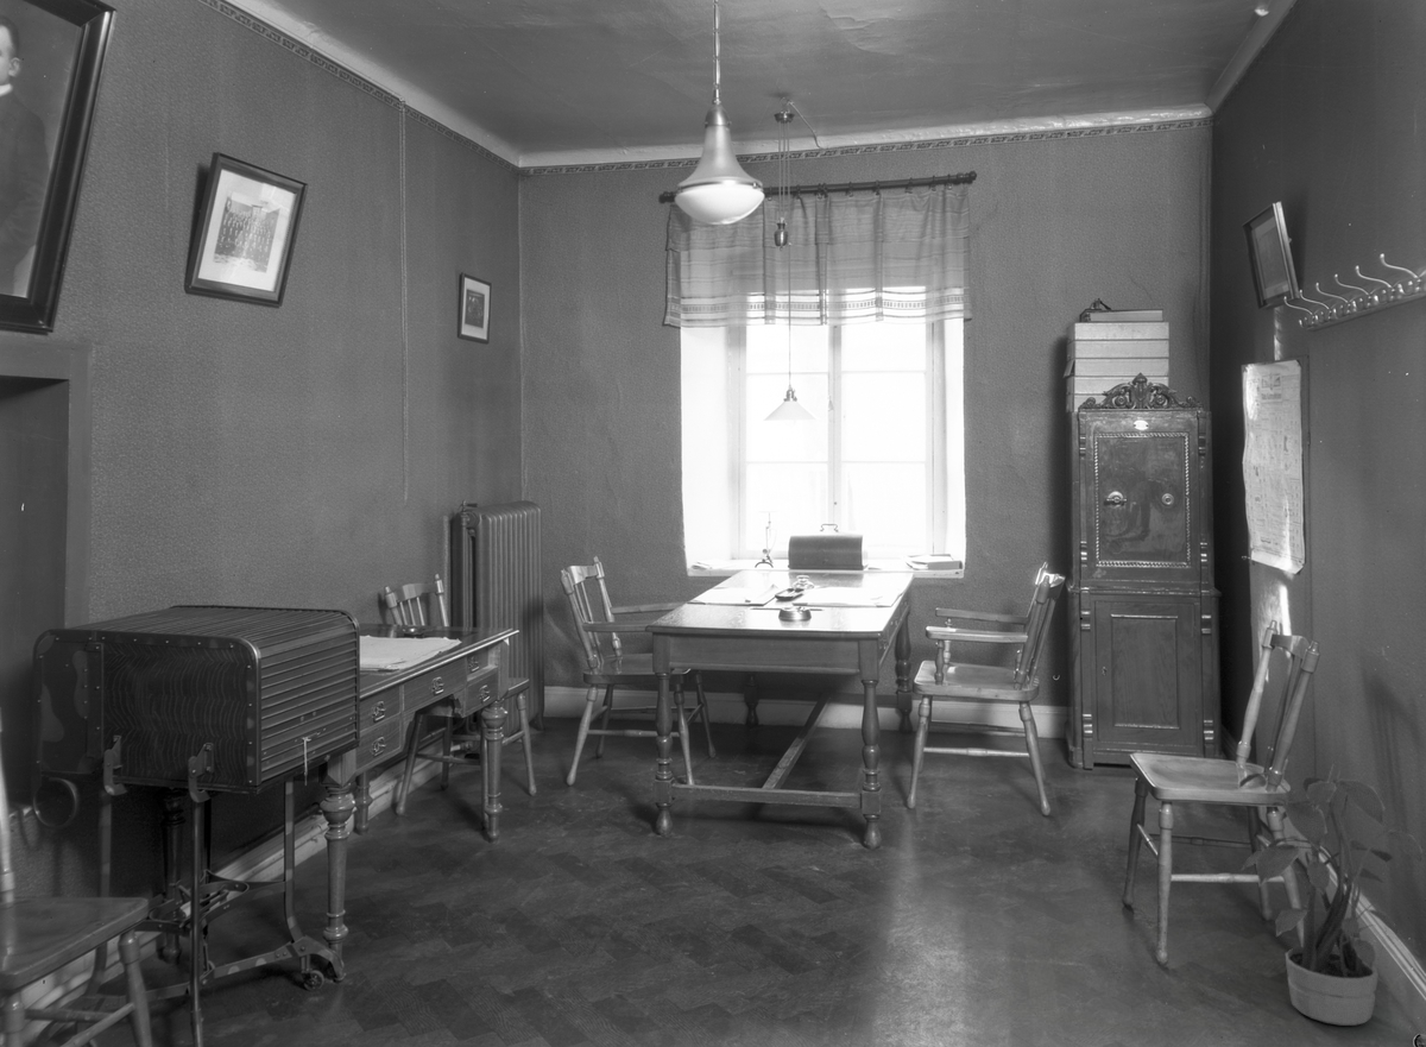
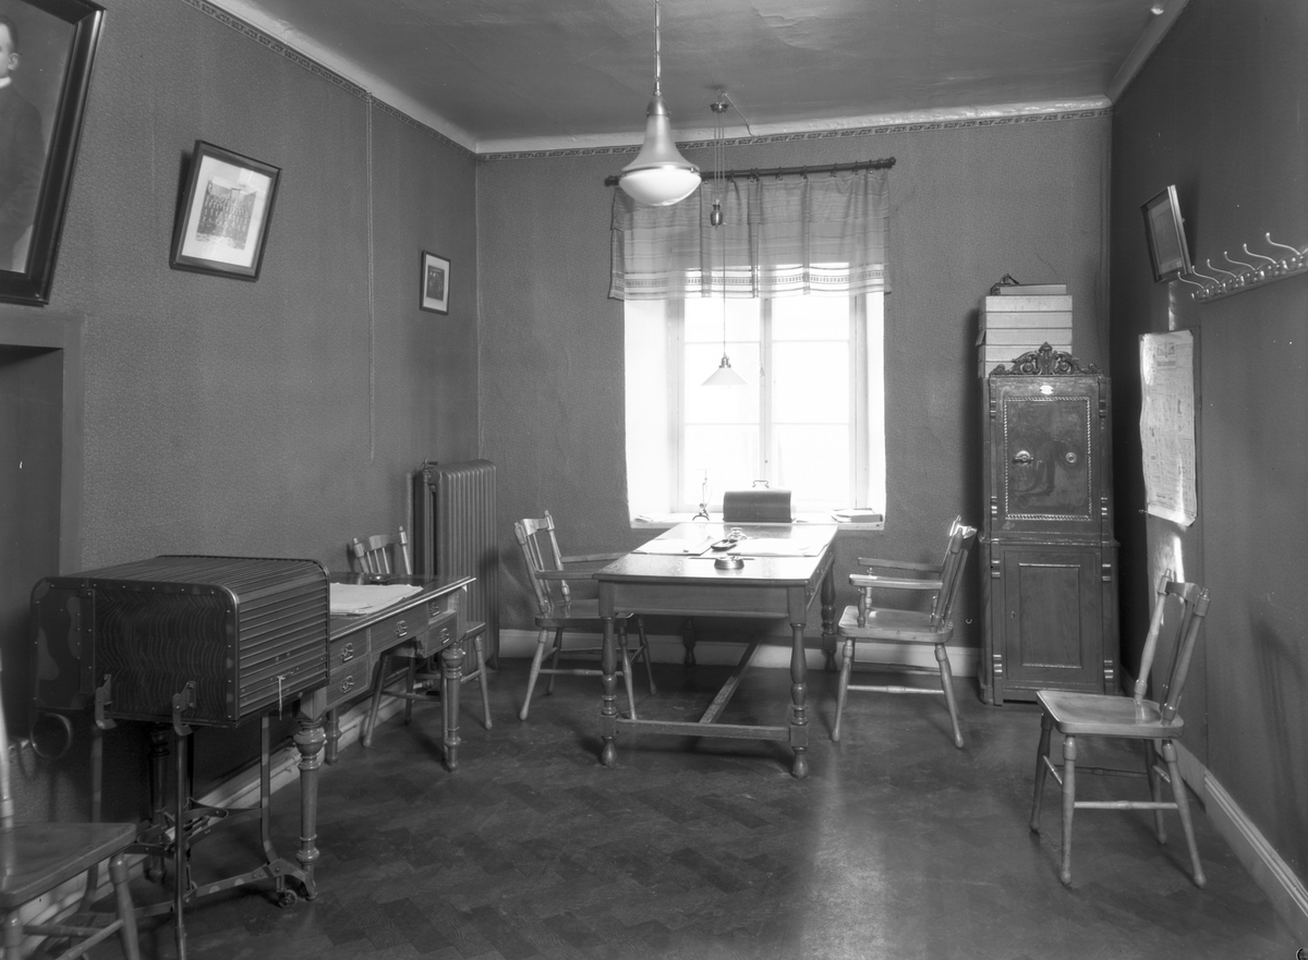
- potted plant (1318, 887)
